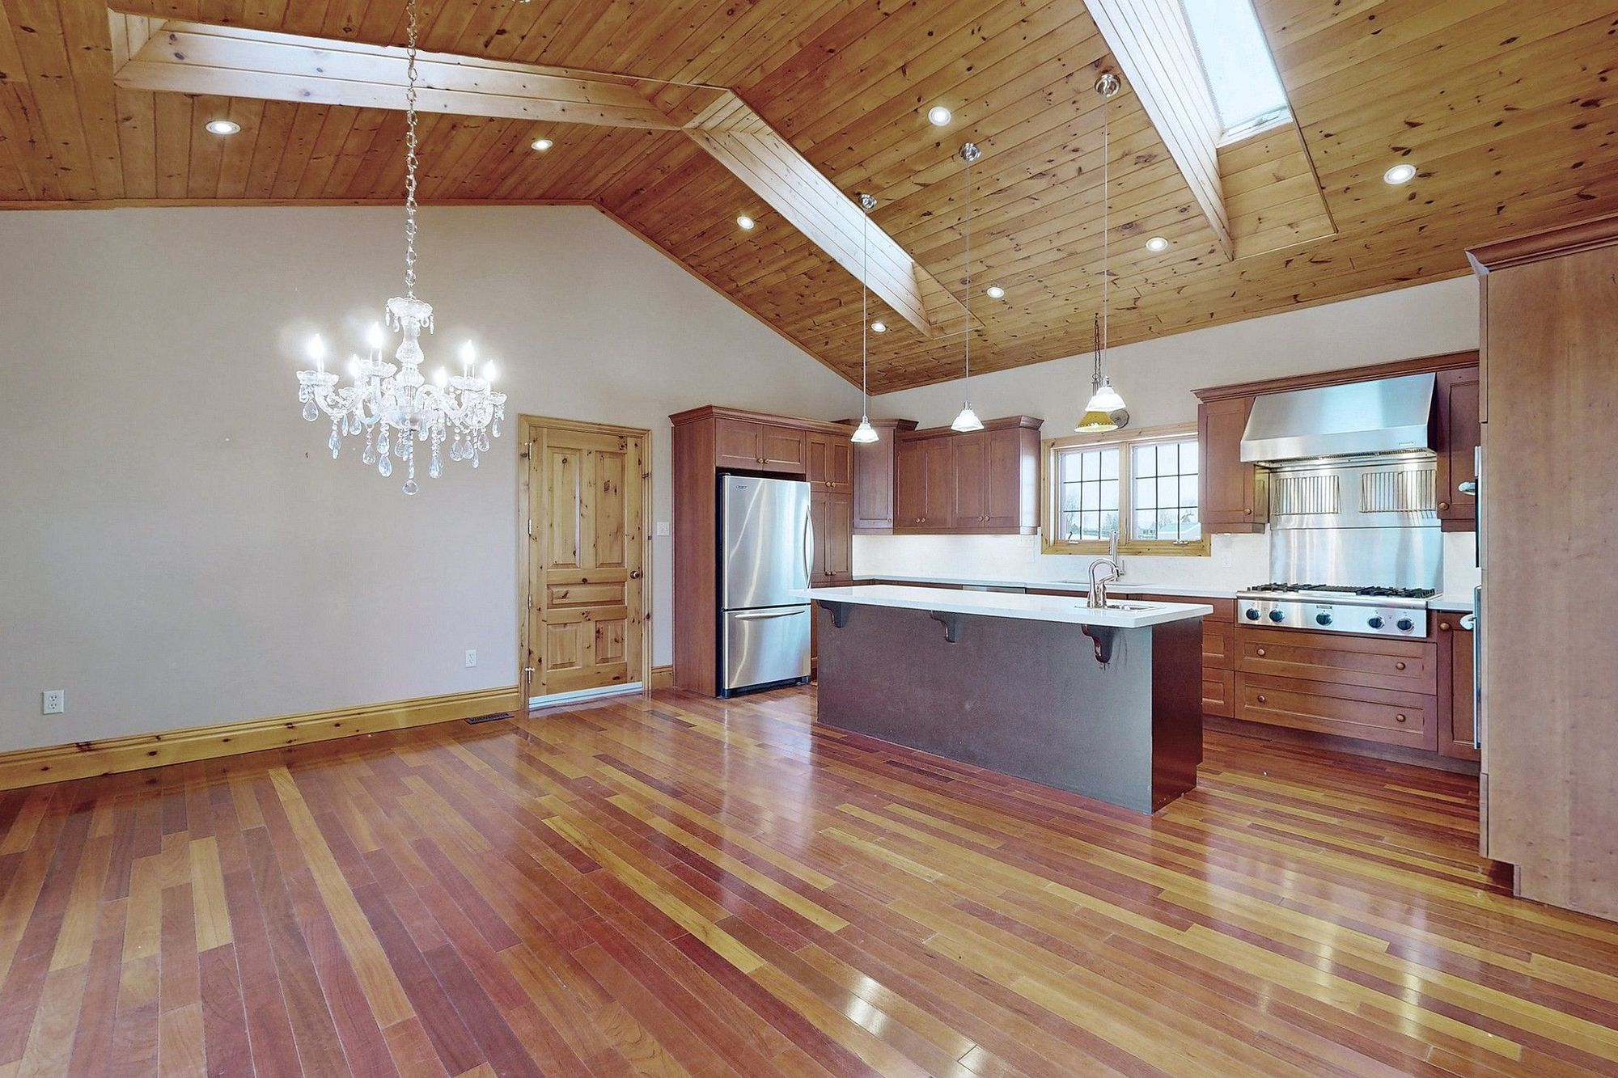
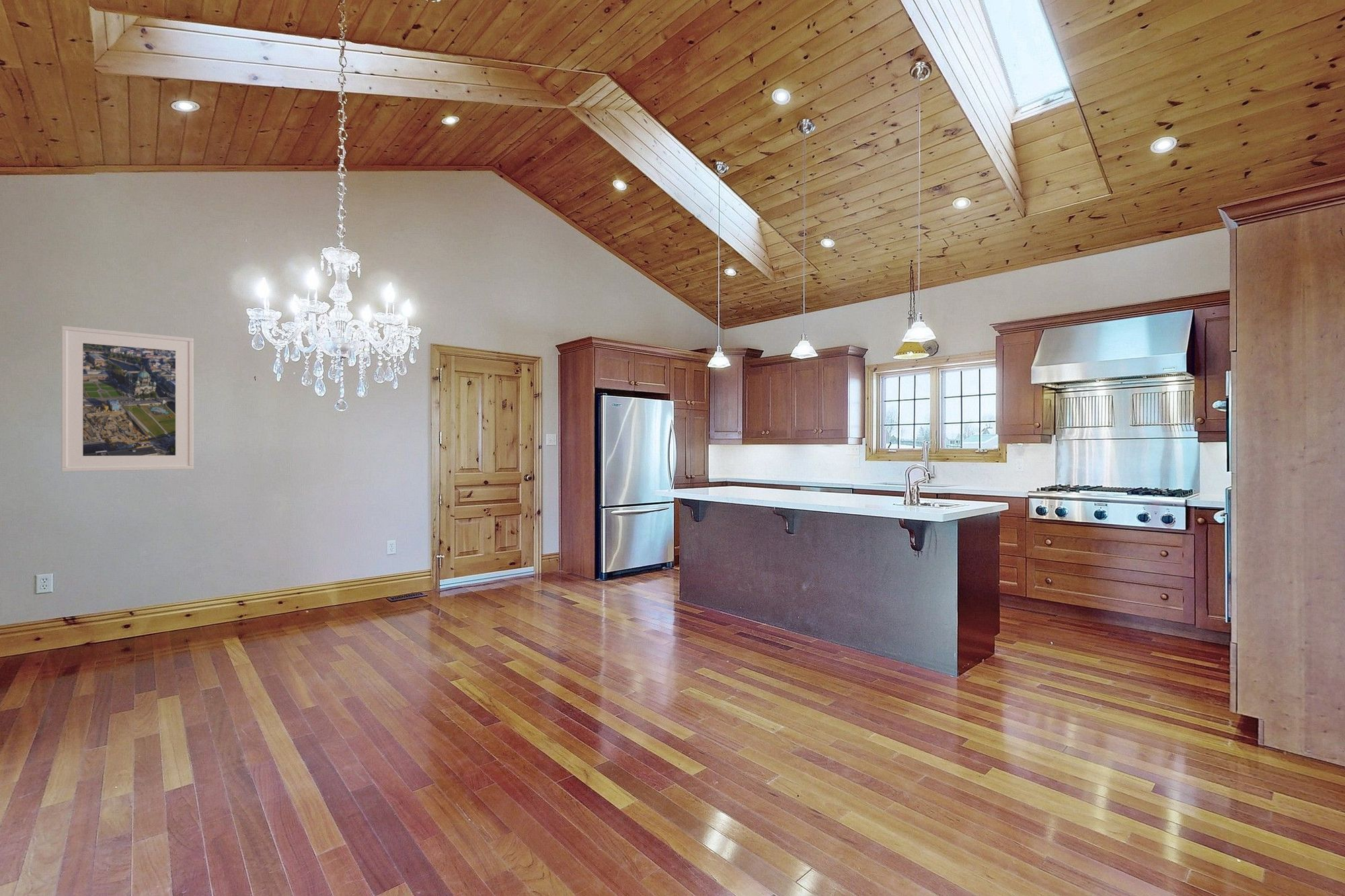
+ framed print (130, 401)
